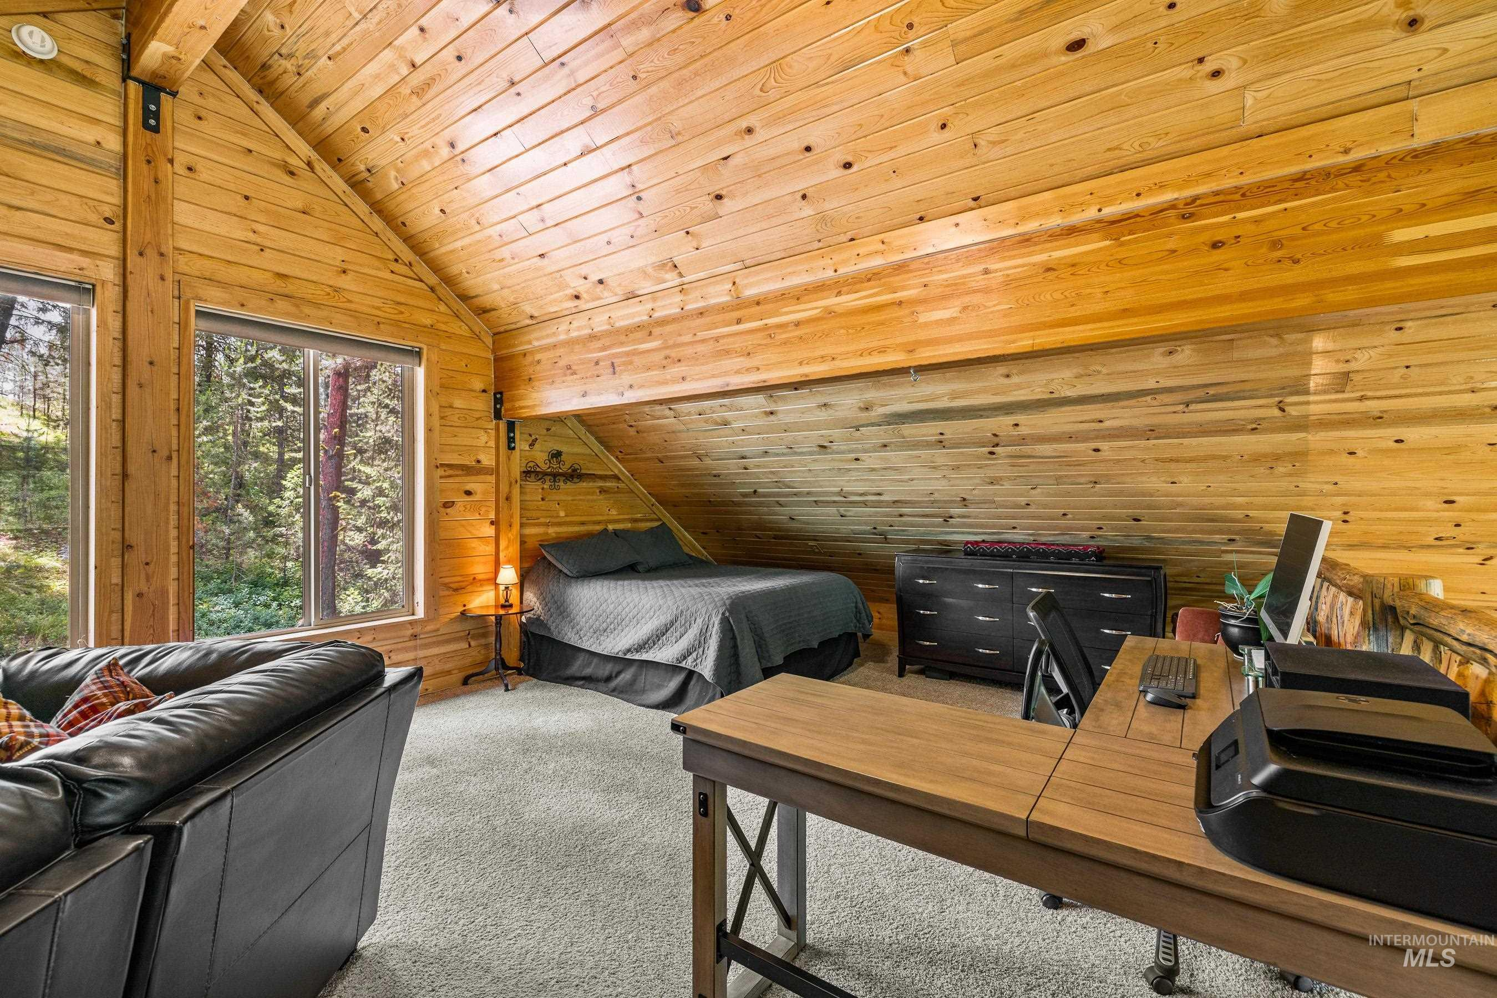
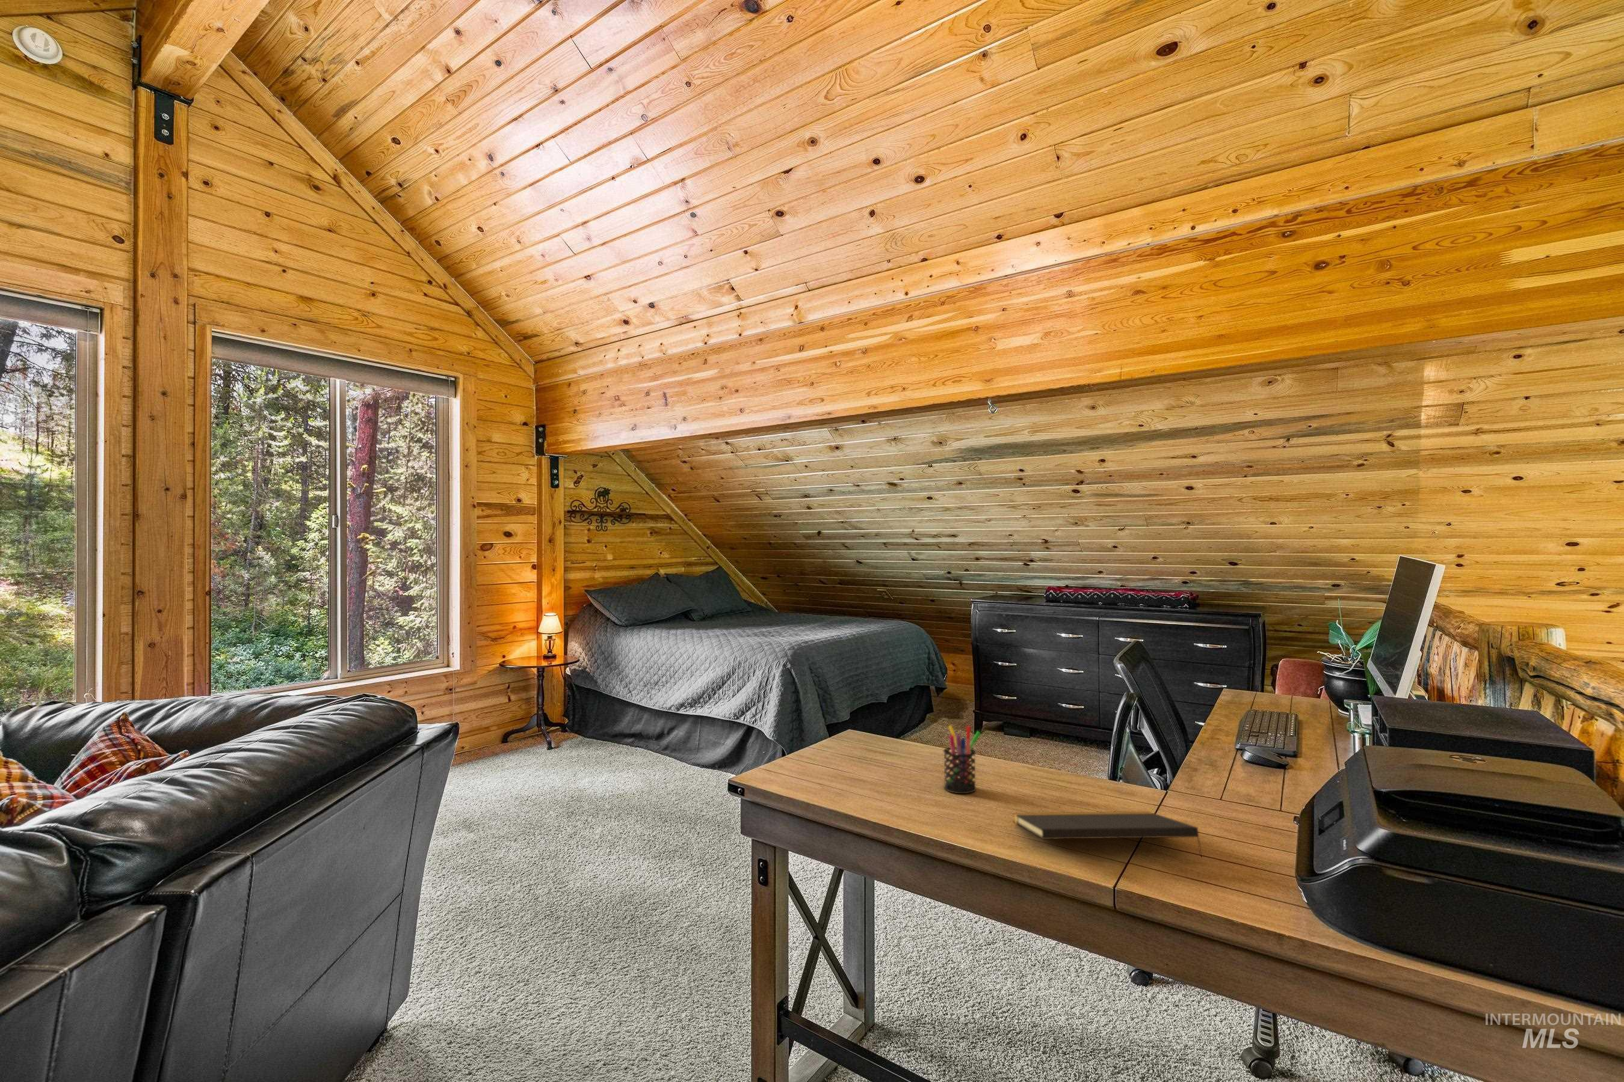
+ notepad (1100, 824)
+ pen holder (963, 756)
